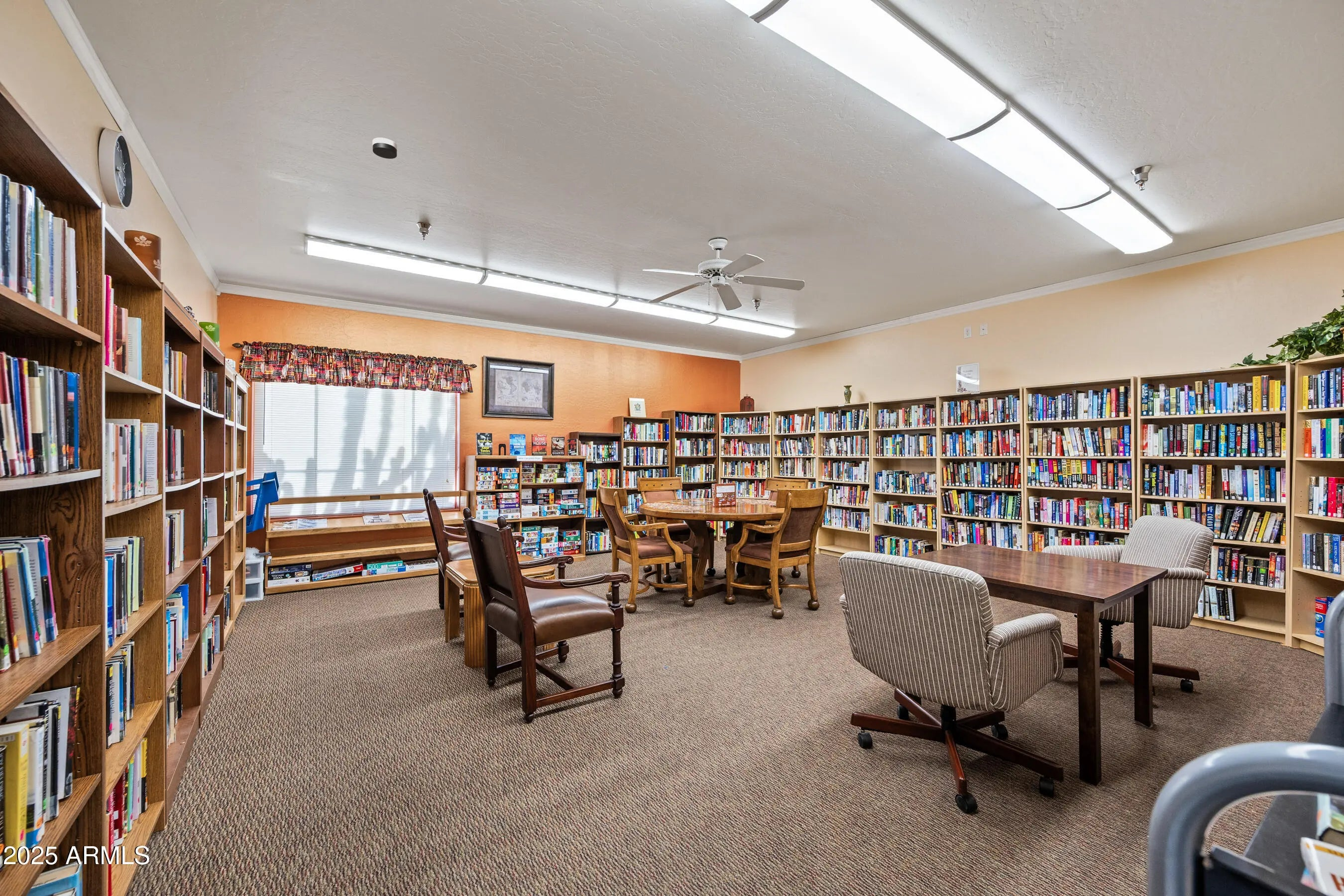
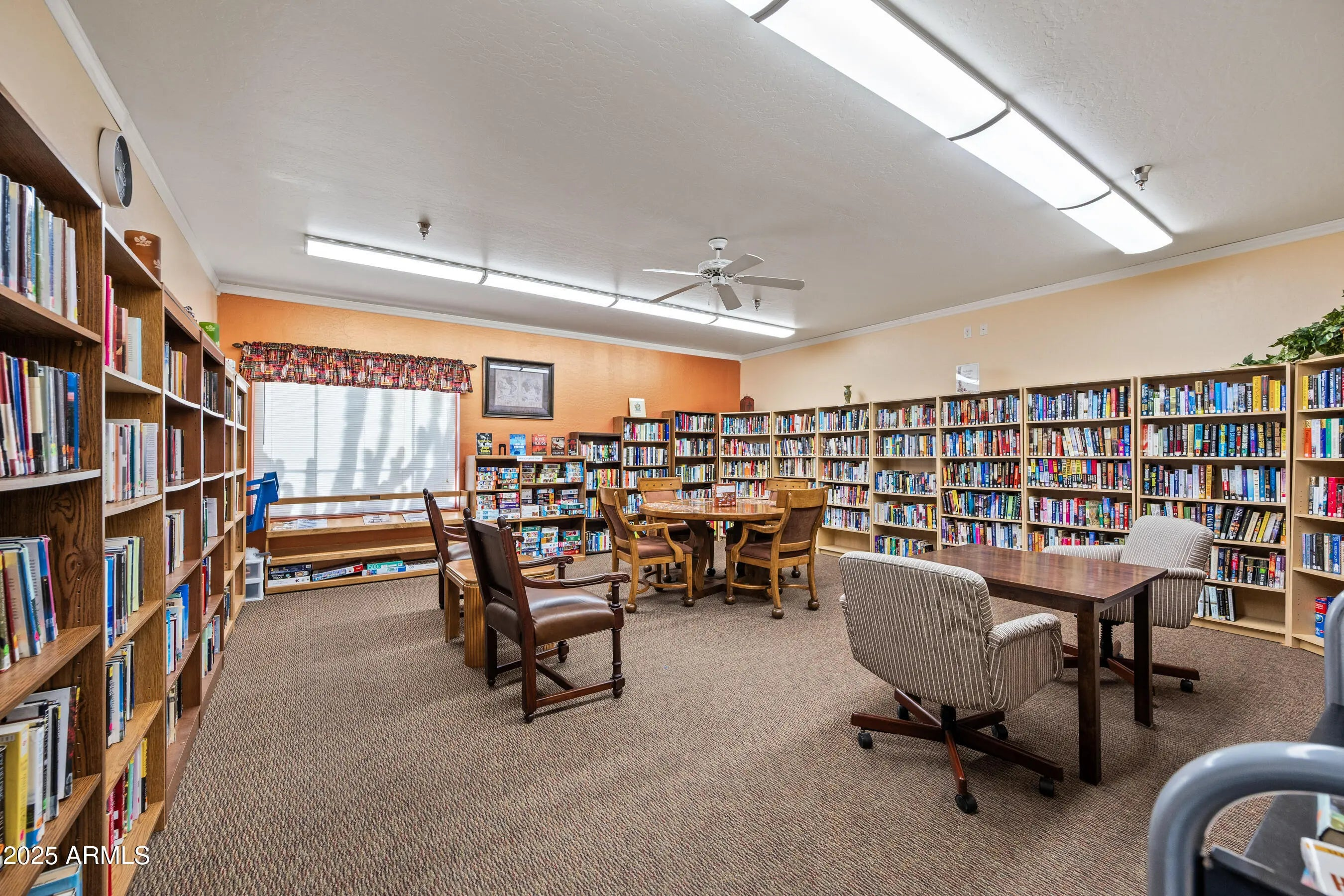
- smoke detector (385, 148)
